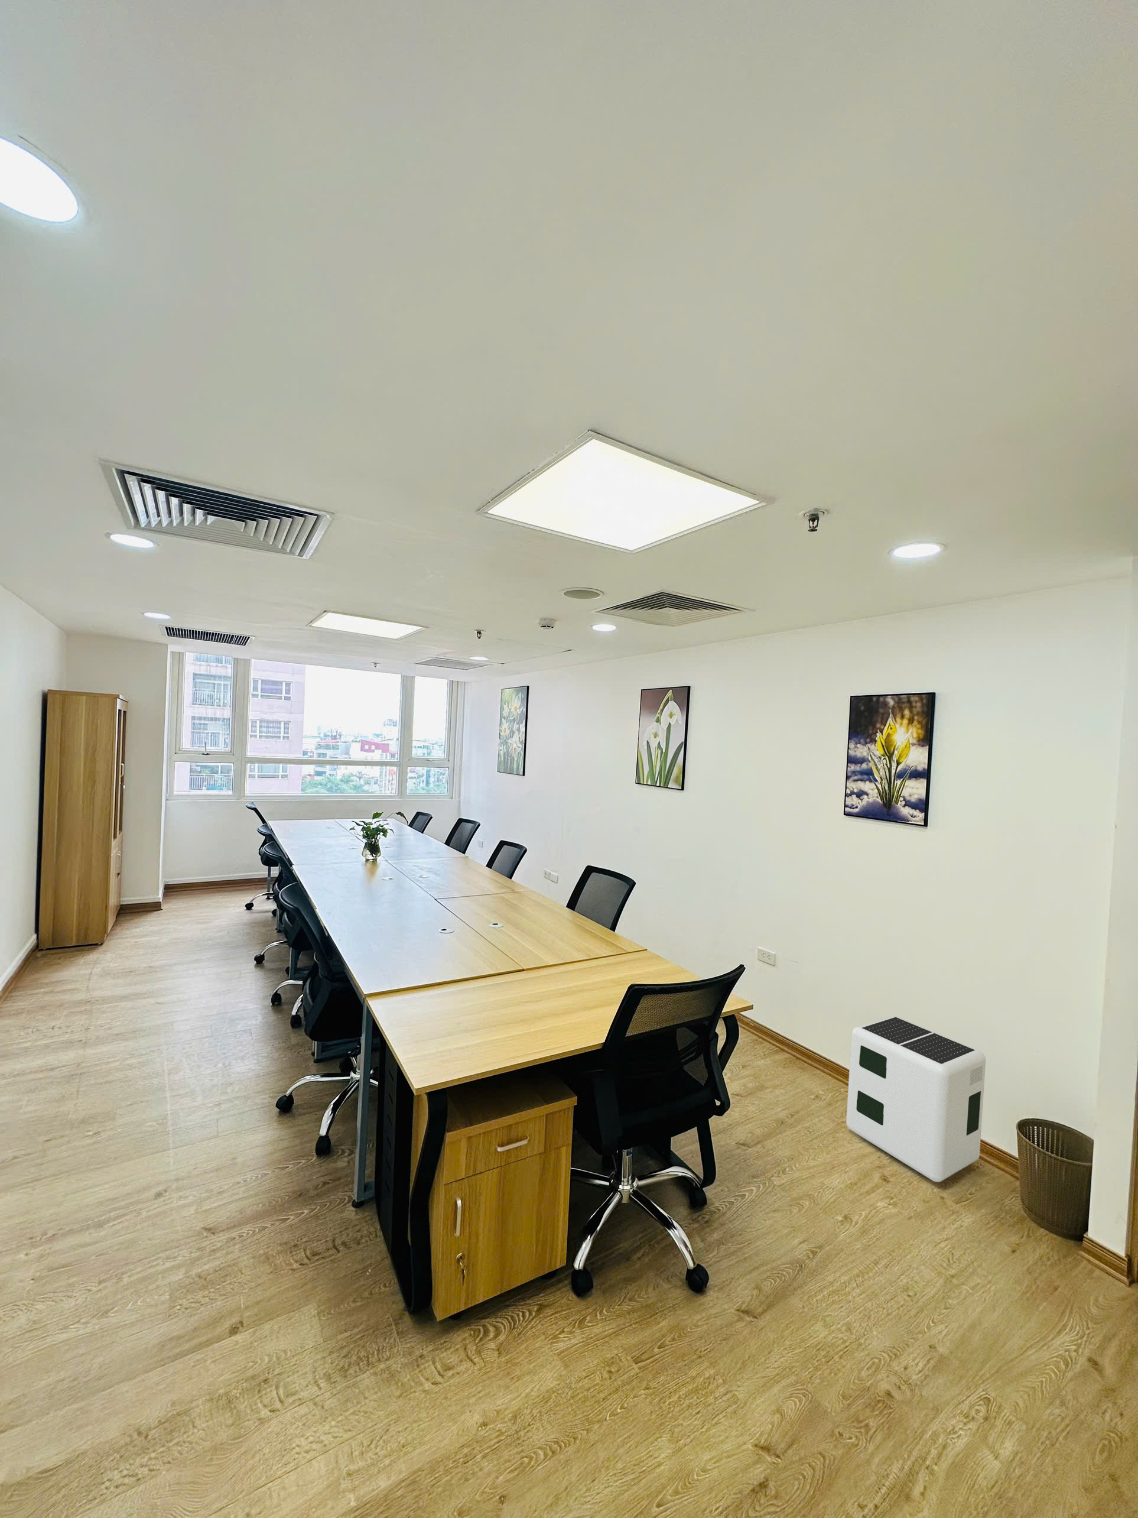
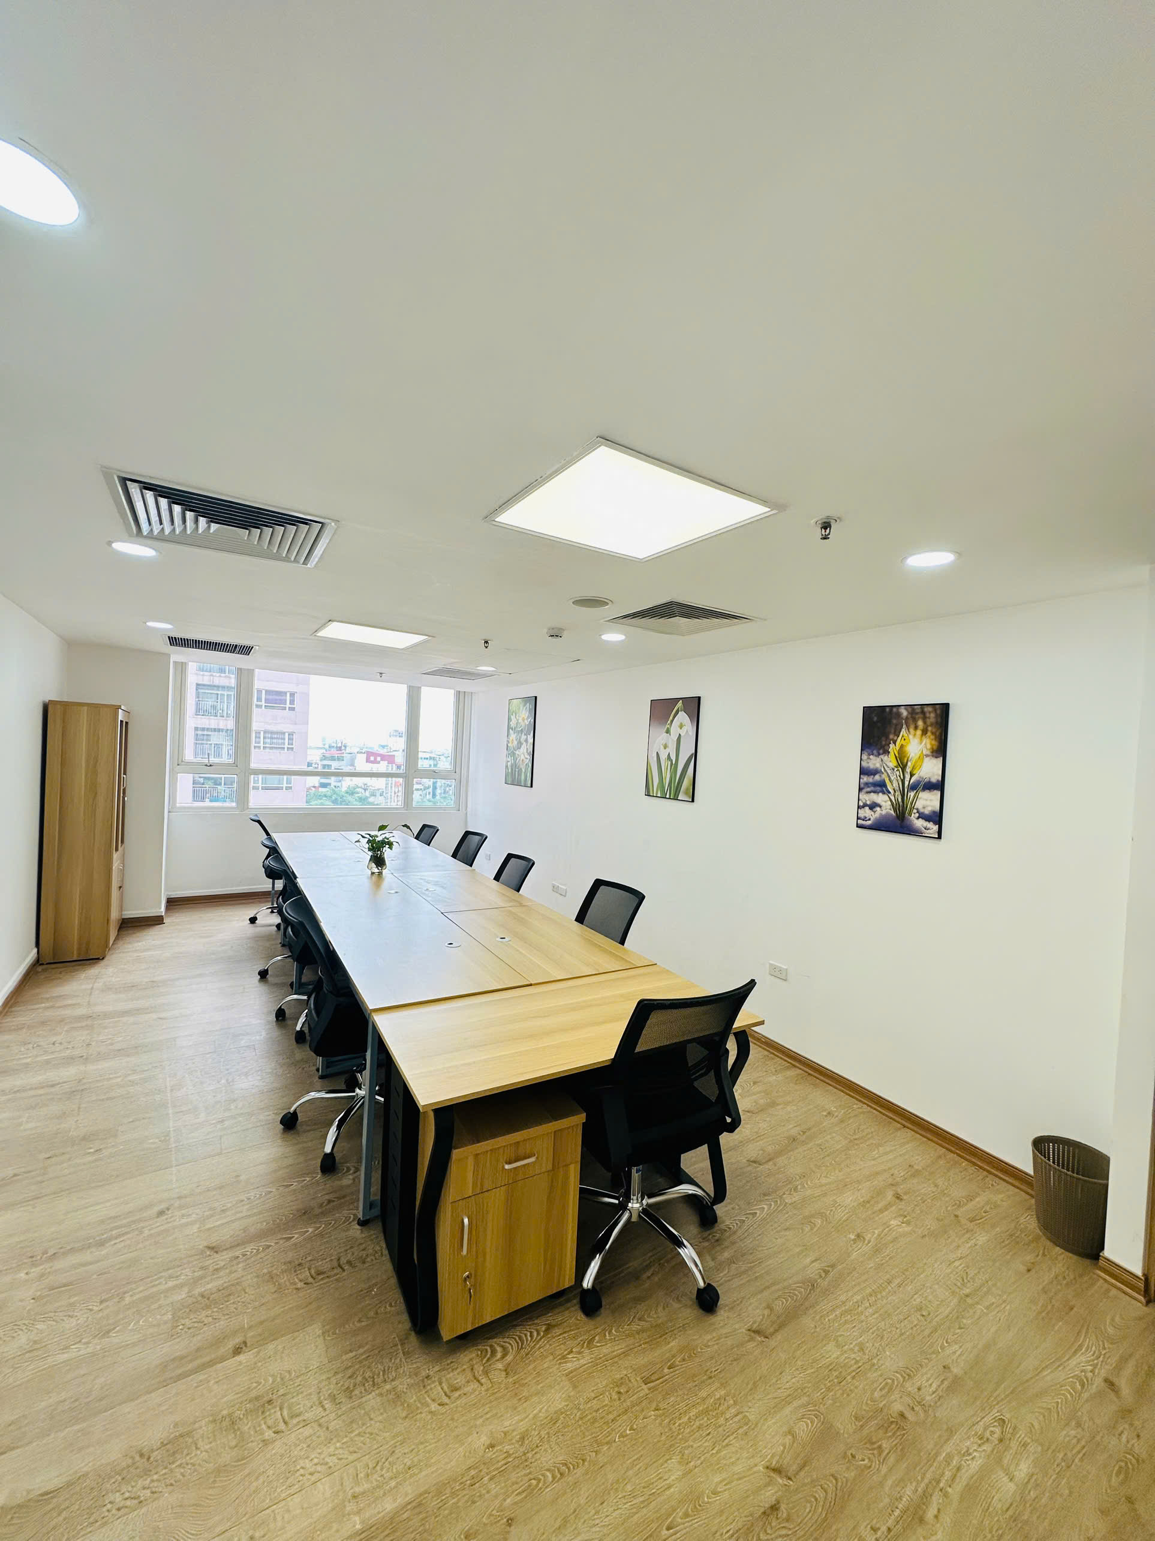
- air purifier (913, 1092)
